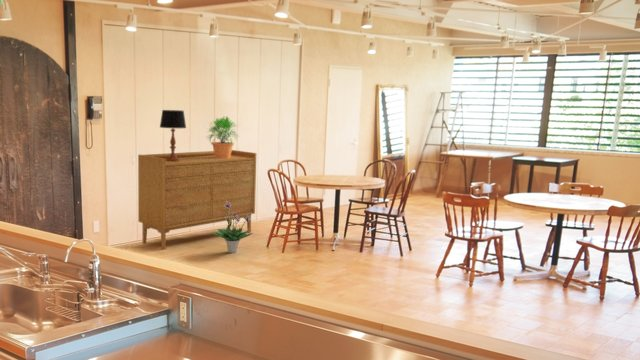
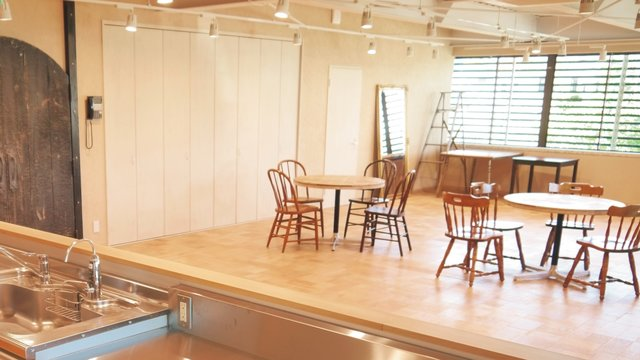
- sideboard (199, 196)
- potted plant (223, 136)
- potted plant (233, 226)
- table lamp (172, 135)
